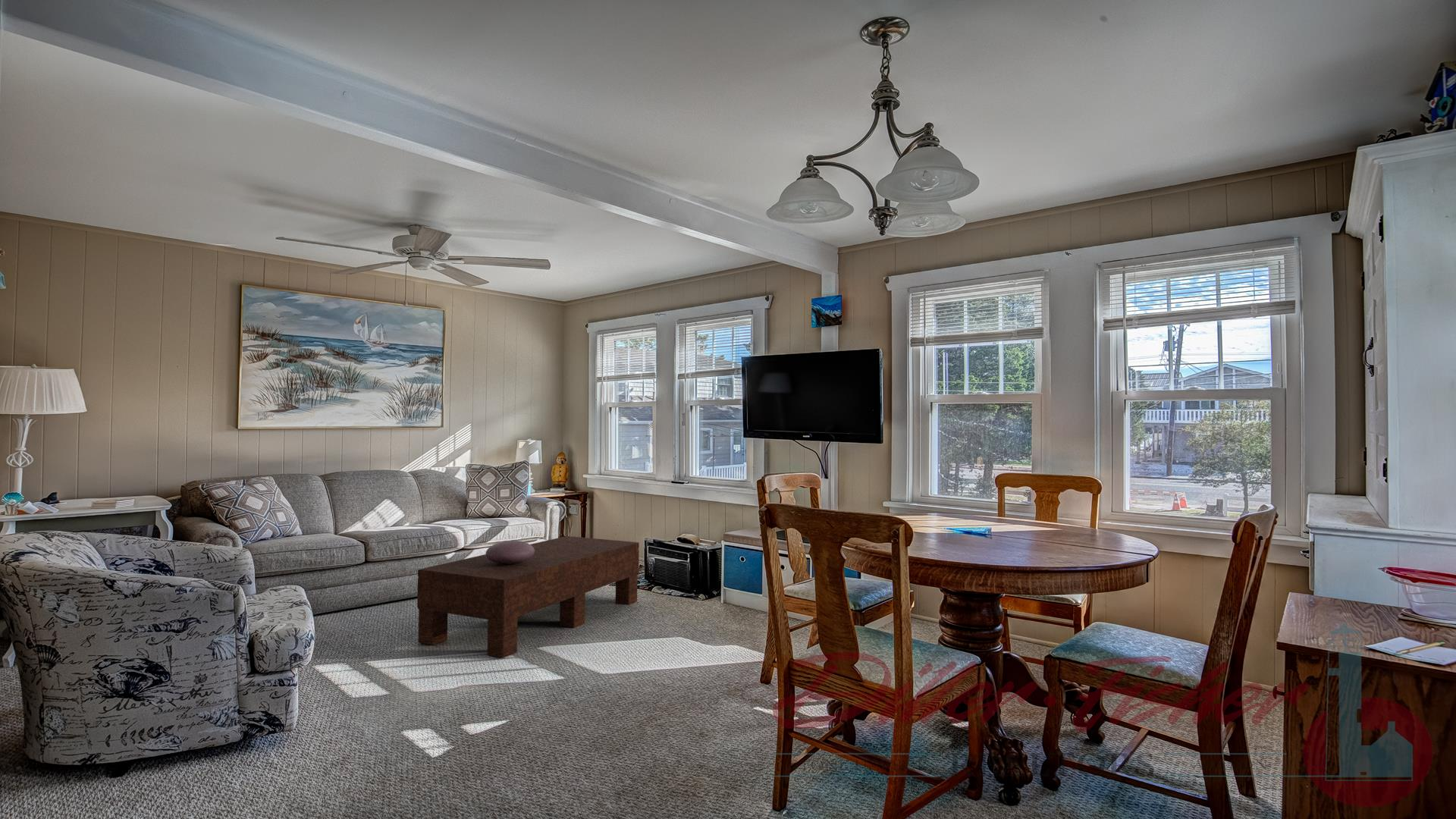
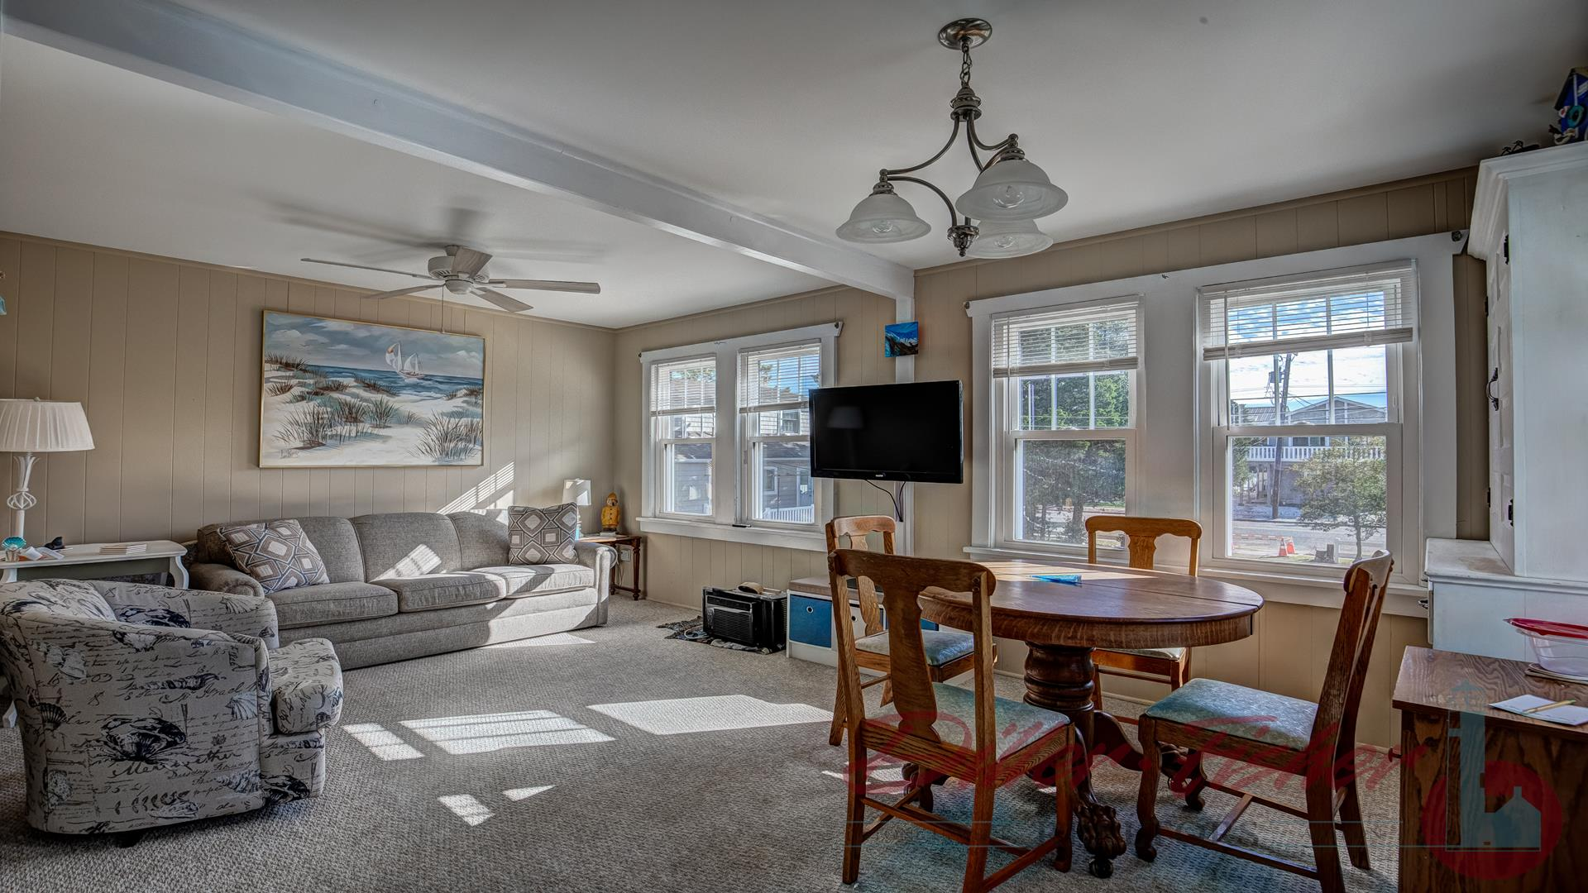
- coffee table (540, 587)
- decorative bowl (510, 551)
